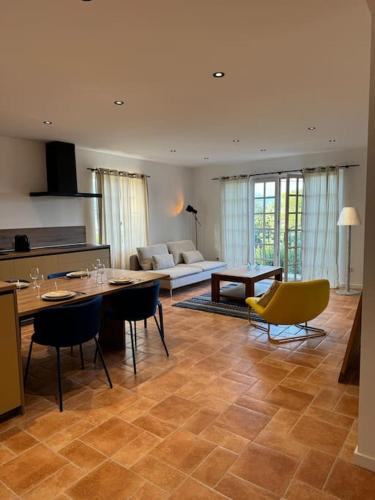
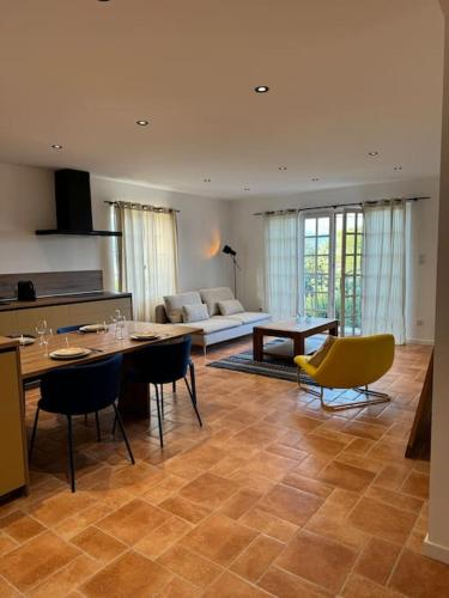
- floor lamp (348, 250)
